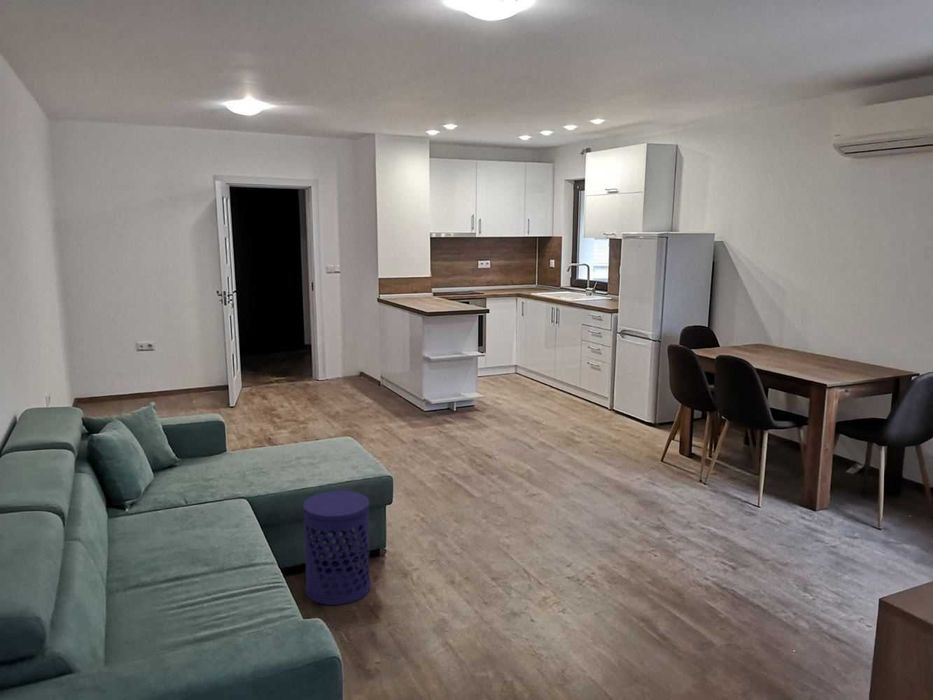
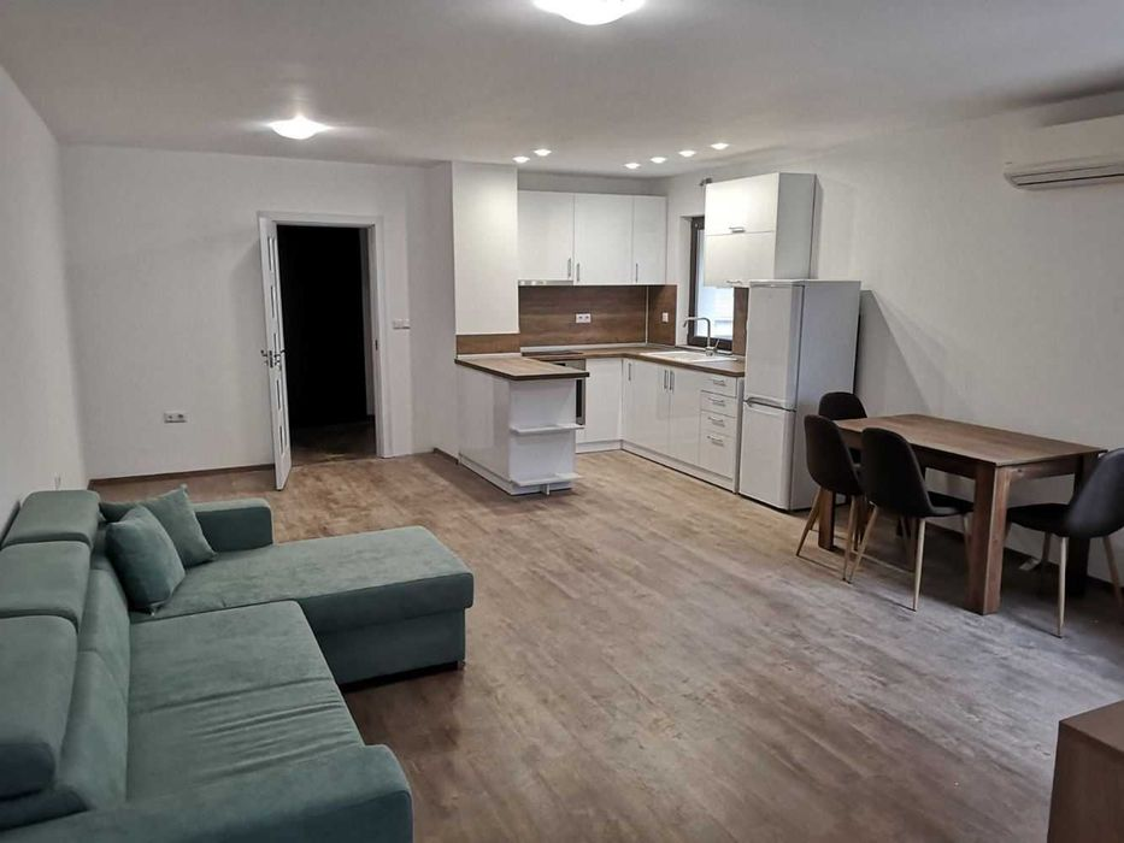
- waste bin (337, 545)
